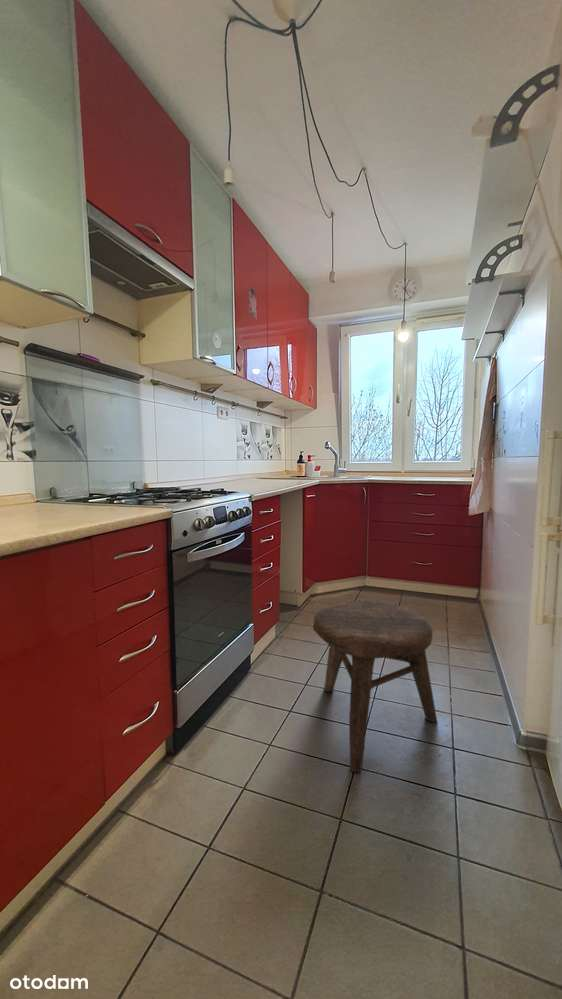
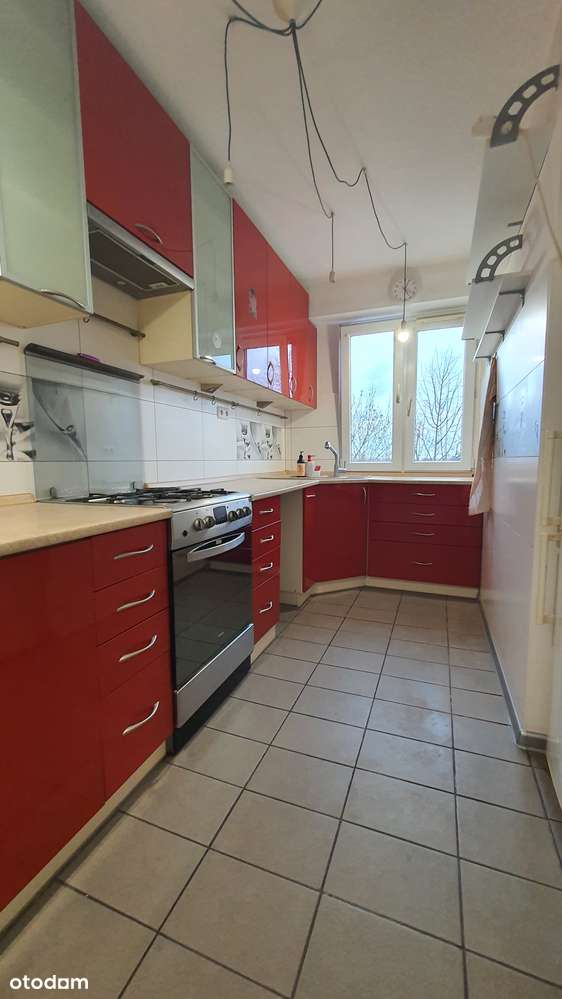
- stool (372, 670)
